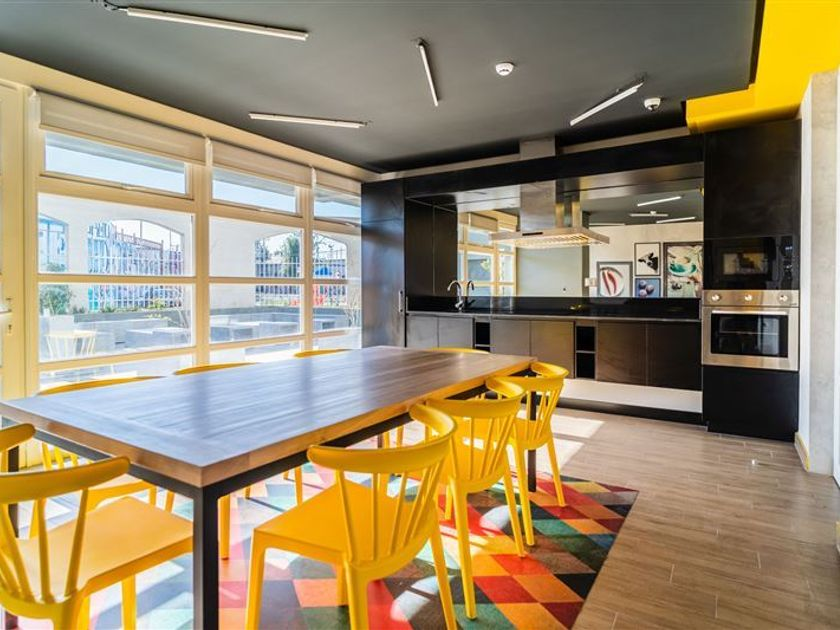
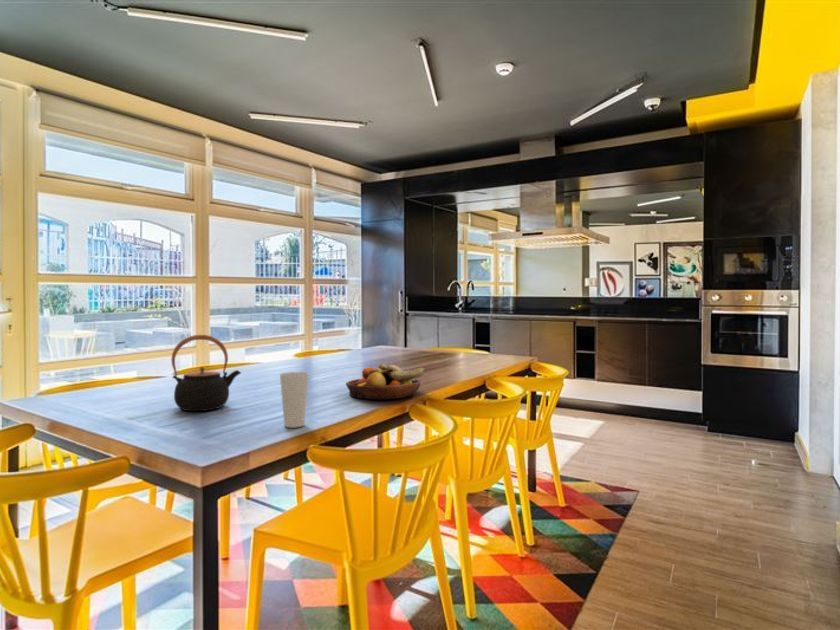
+ fruit bowl (384, 378)
+ cup (294, 399)
+ teapot (207, 371)
